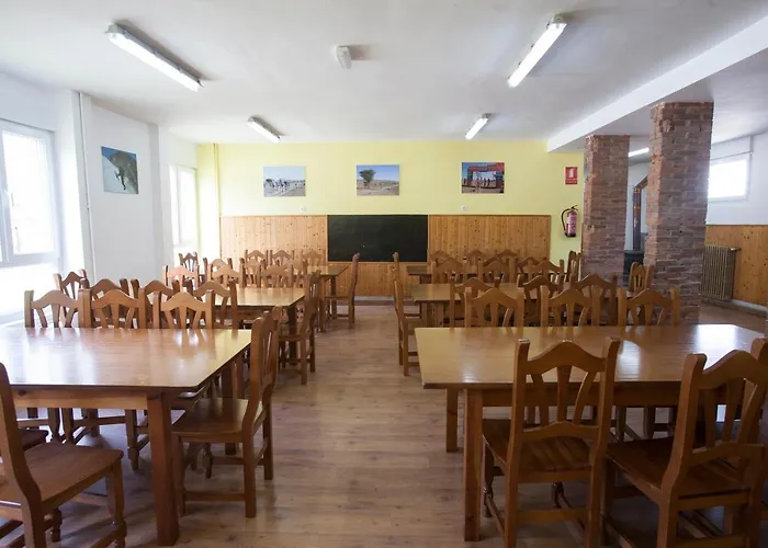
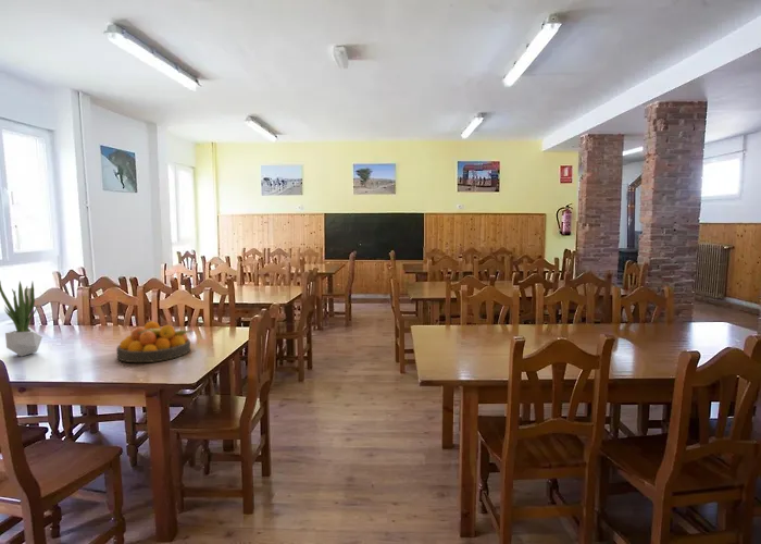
+ fruit bowl (153, 338)
+ potted plant (21, 317)
